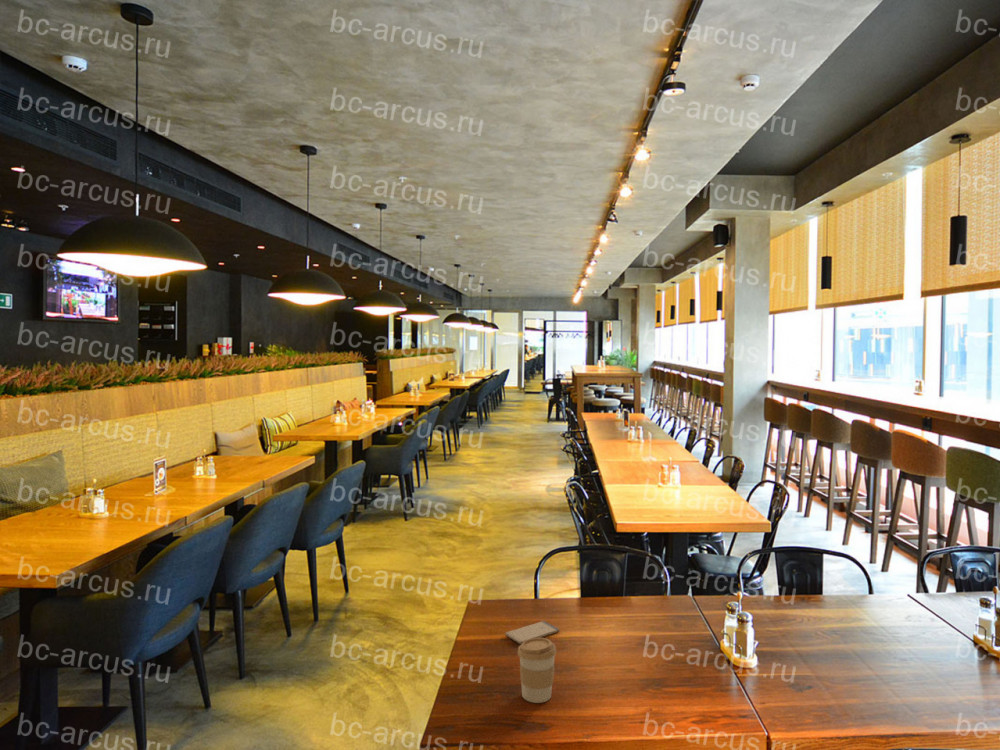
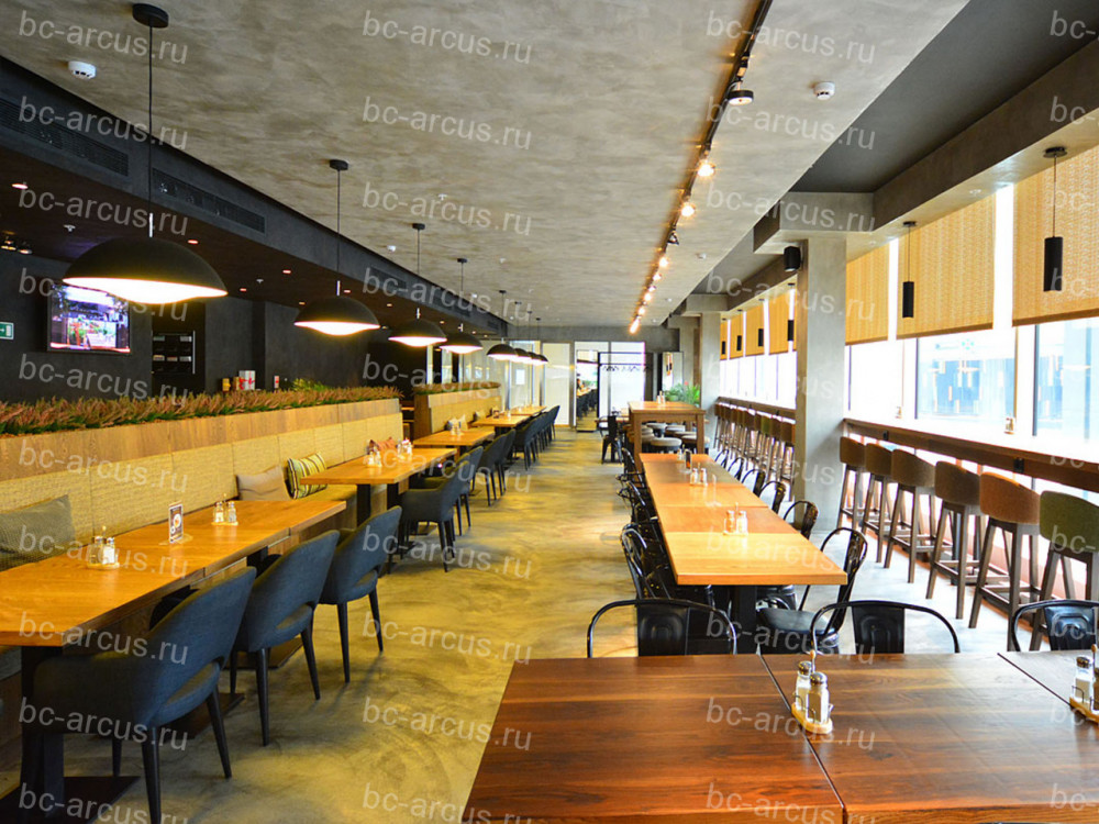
- coffee cup (536, 668)
- smartphone (532, 632)
